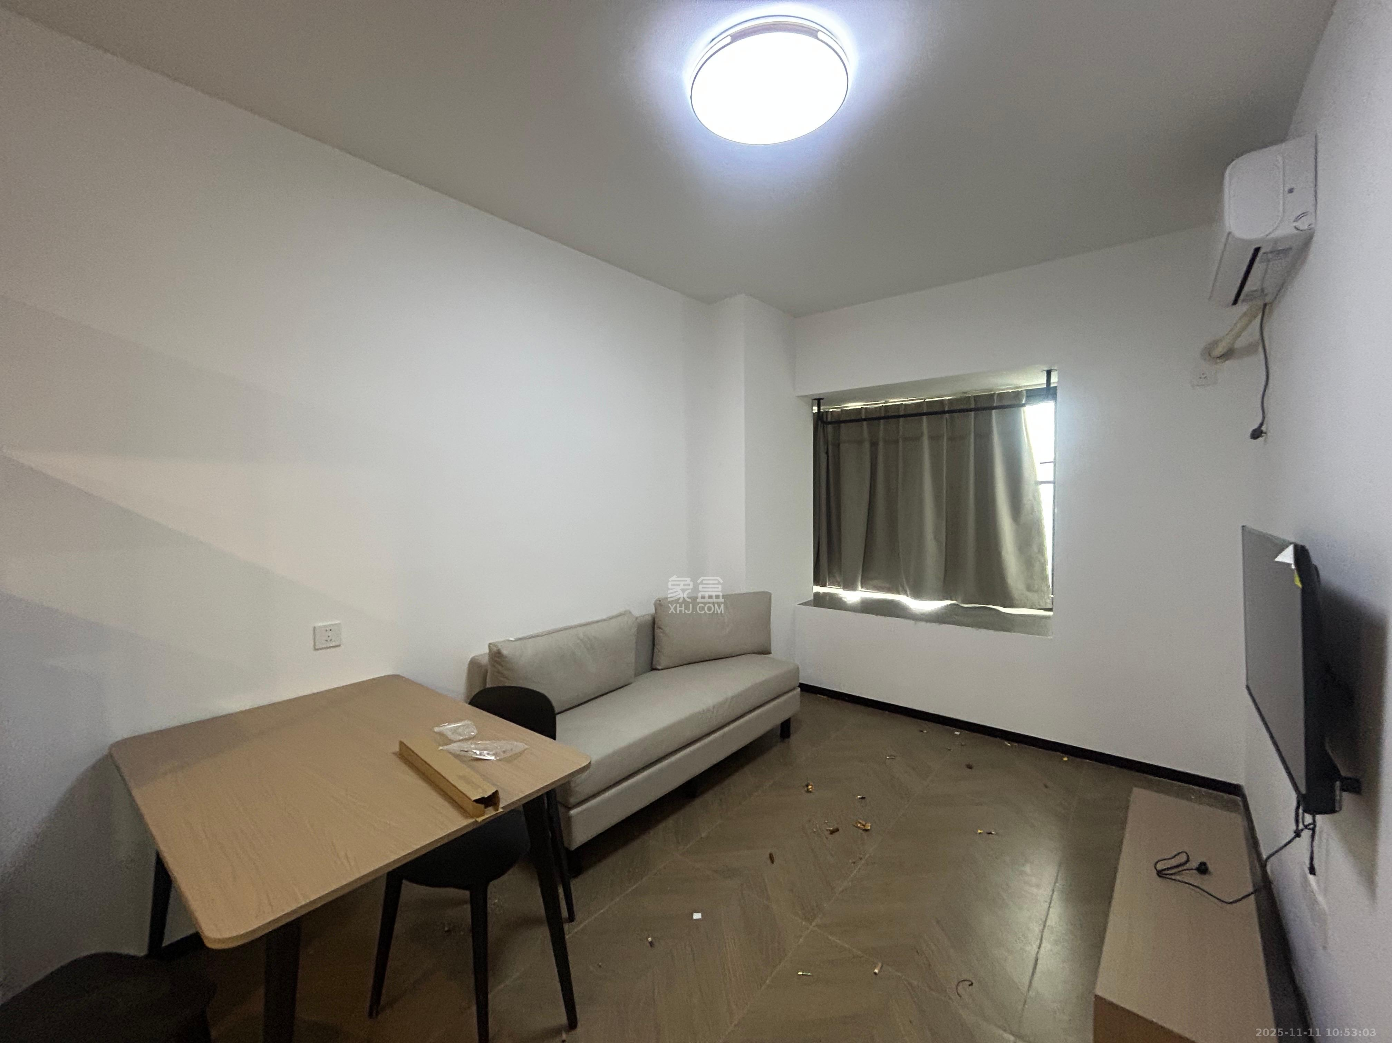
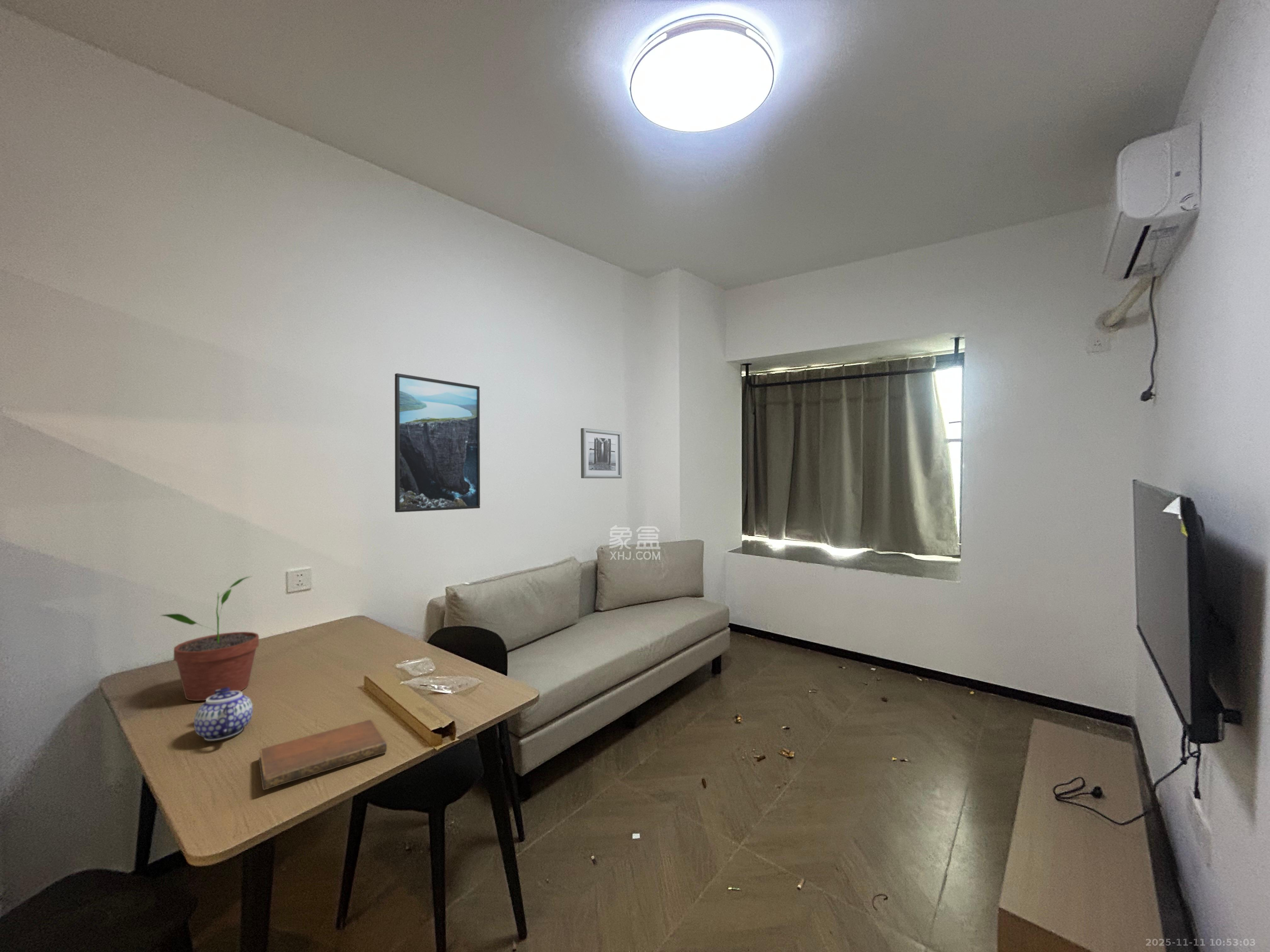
+ potted plant (218, 634)
+ notebook (323, 751)
+ teapot (224, 711)
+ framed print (440, 445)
+ wall art (602, 454)
